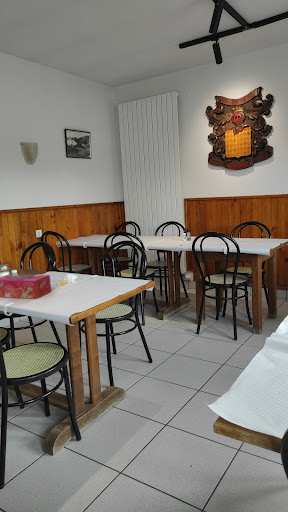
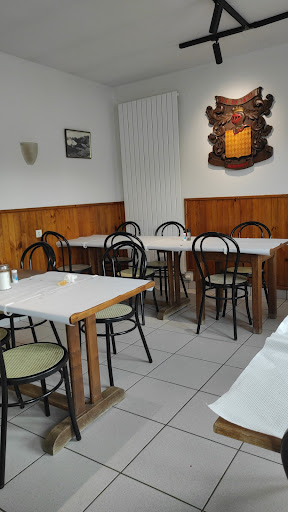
- tissue box (21, 285)
